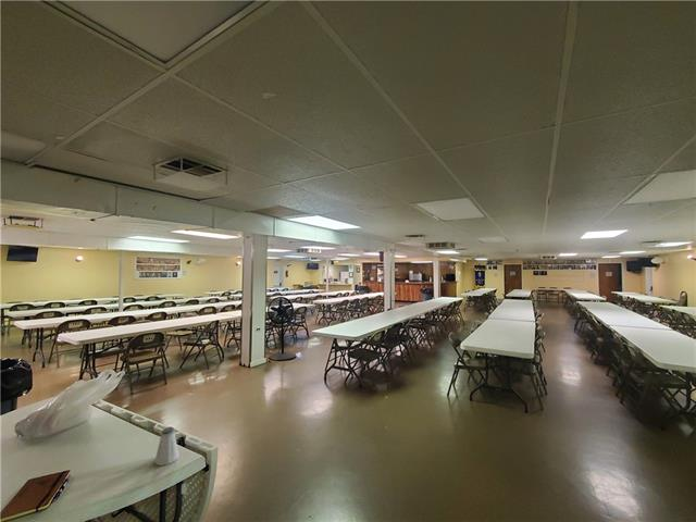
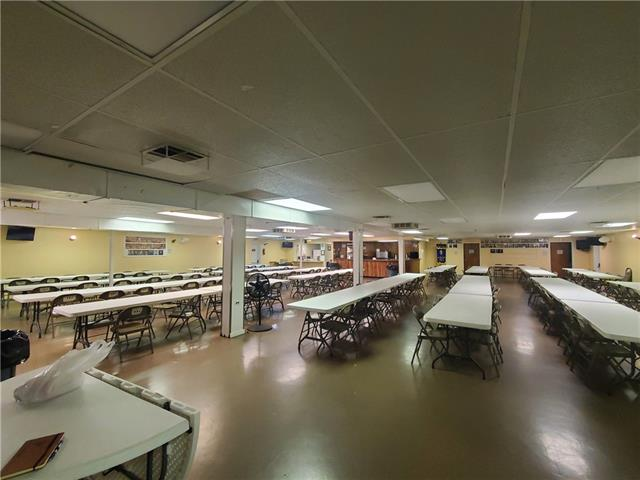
- saltshaker (166, 444)
